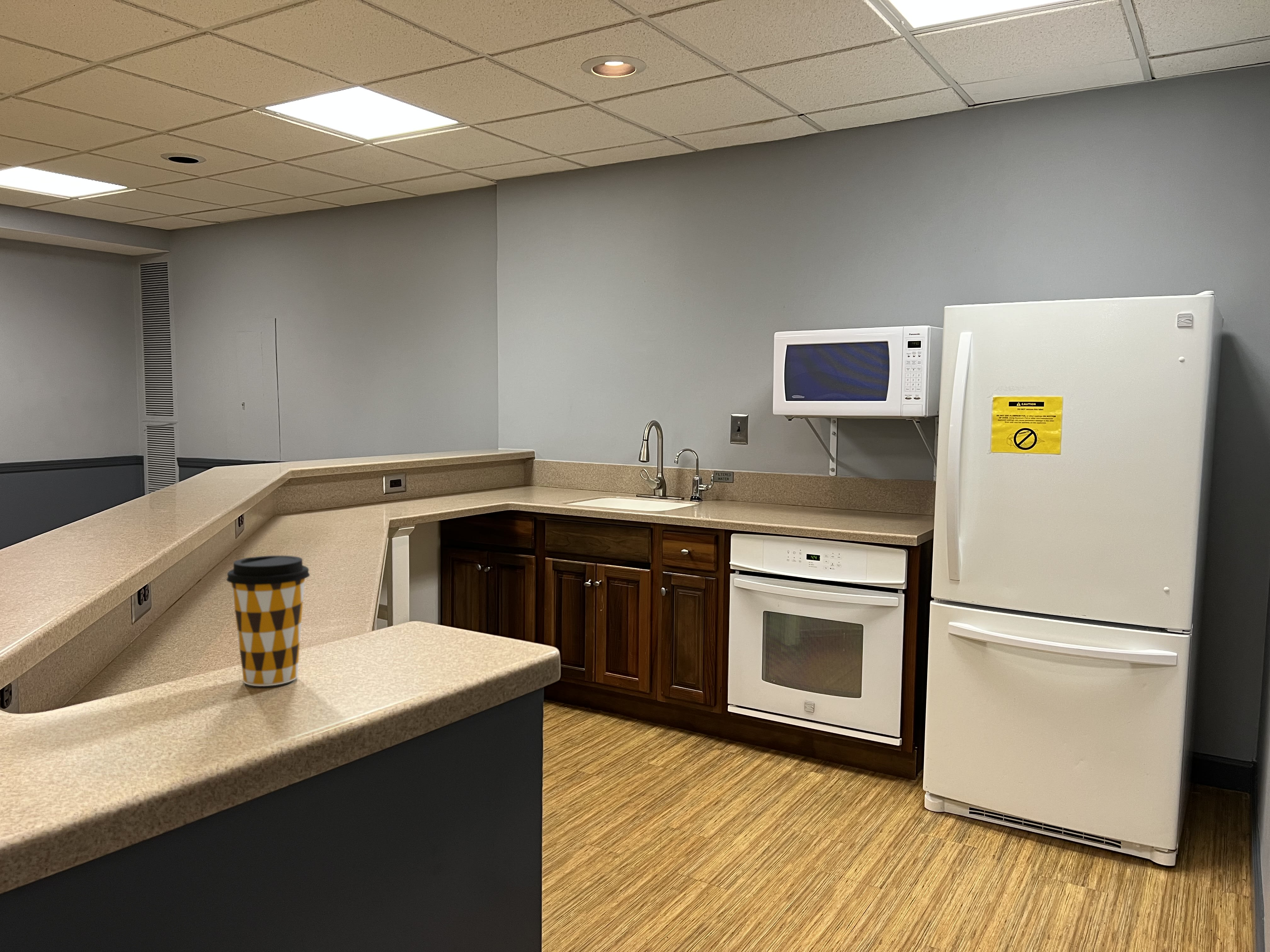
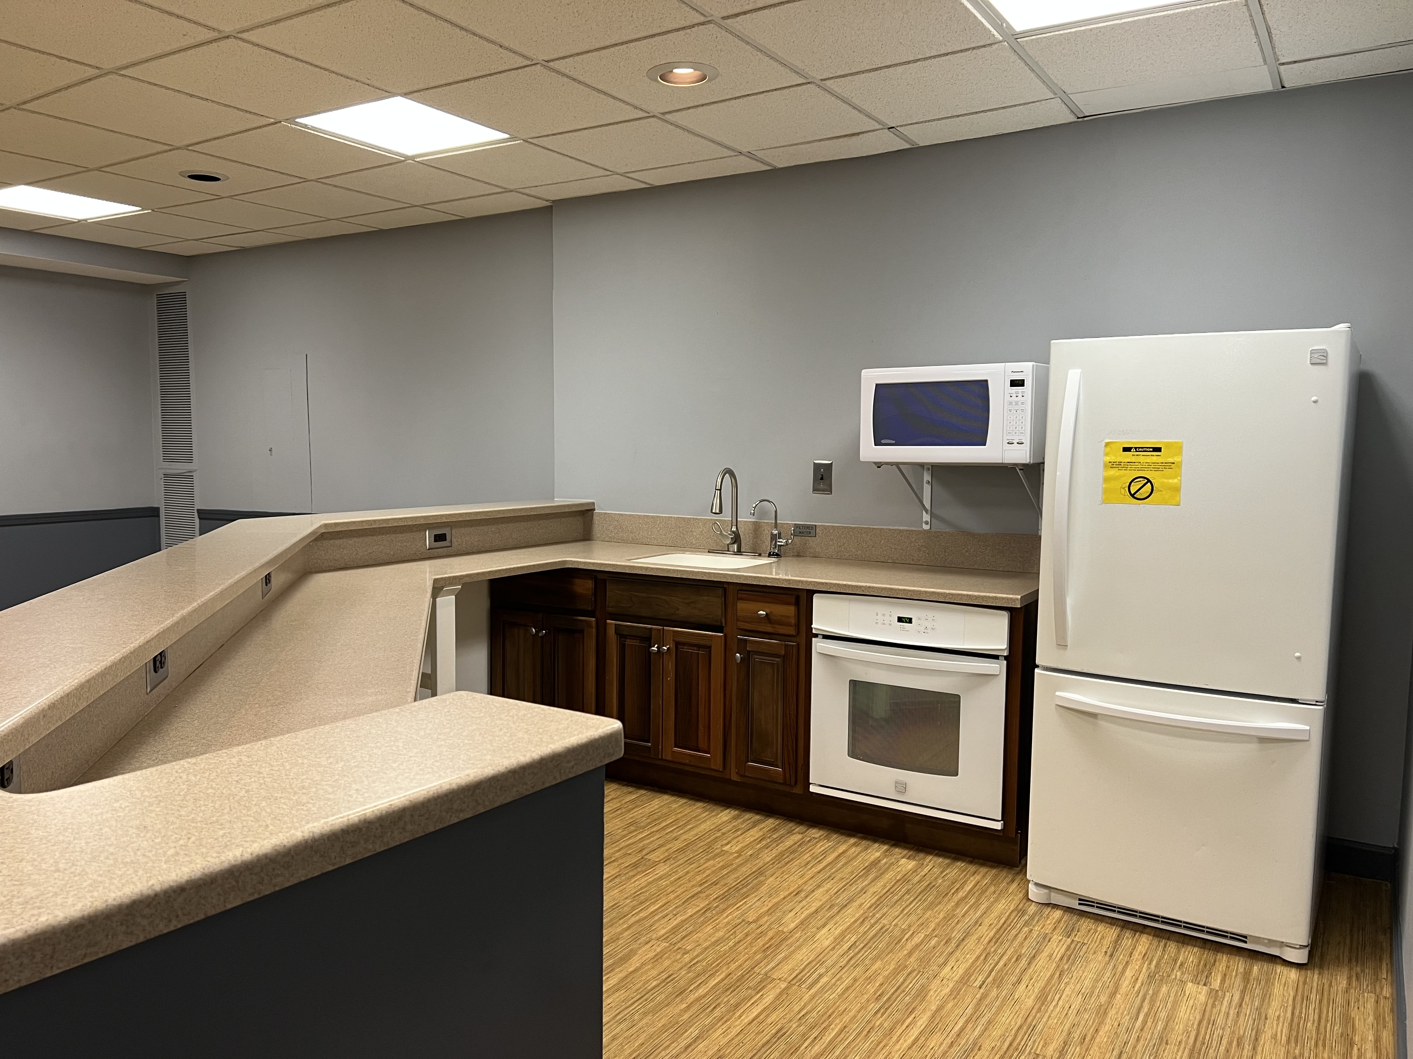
- coffee cup (270, 620)
